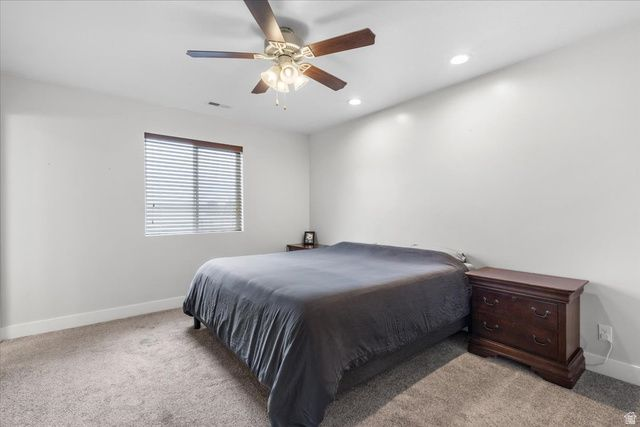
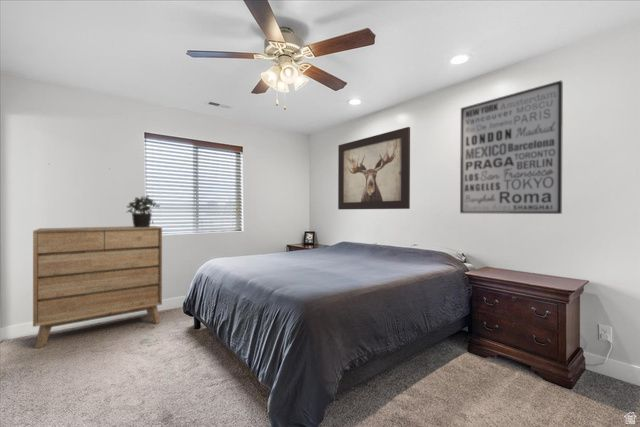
+ dresser (103, 277)
+ wall art (369, 173)
+ wall art (505, 154)
+ potted plant (143, 210)
